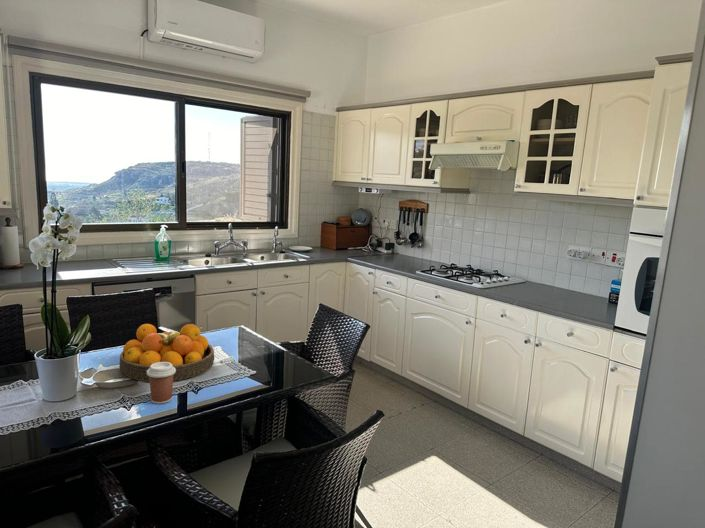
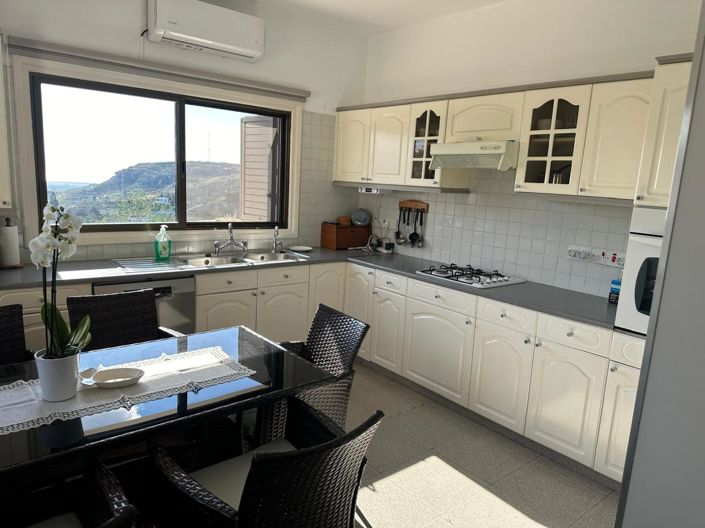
- coffee cup (161, 382)
- fruit bowl (168, 345)
